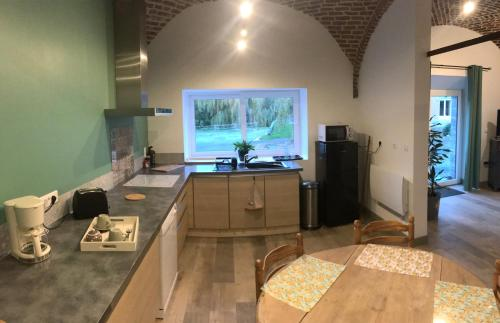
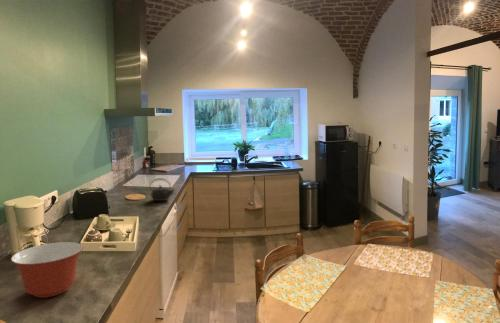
+ kettle (162, 189)
+ mixing bowl (50, 271)
